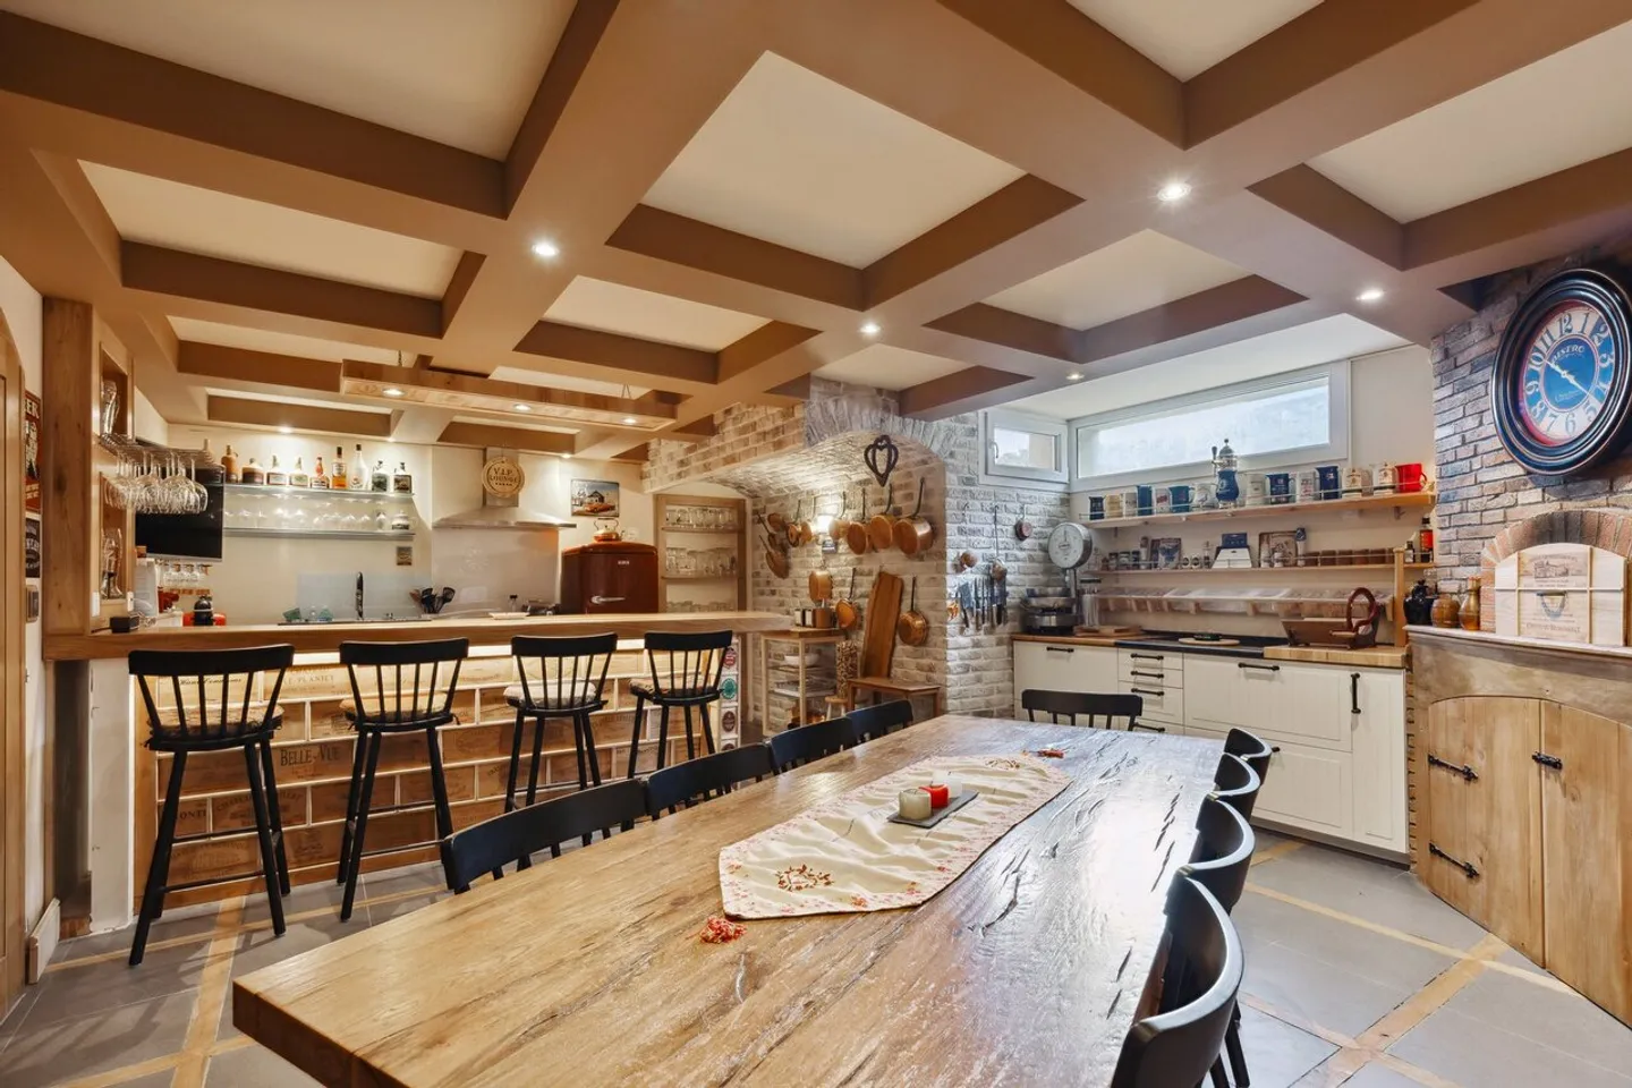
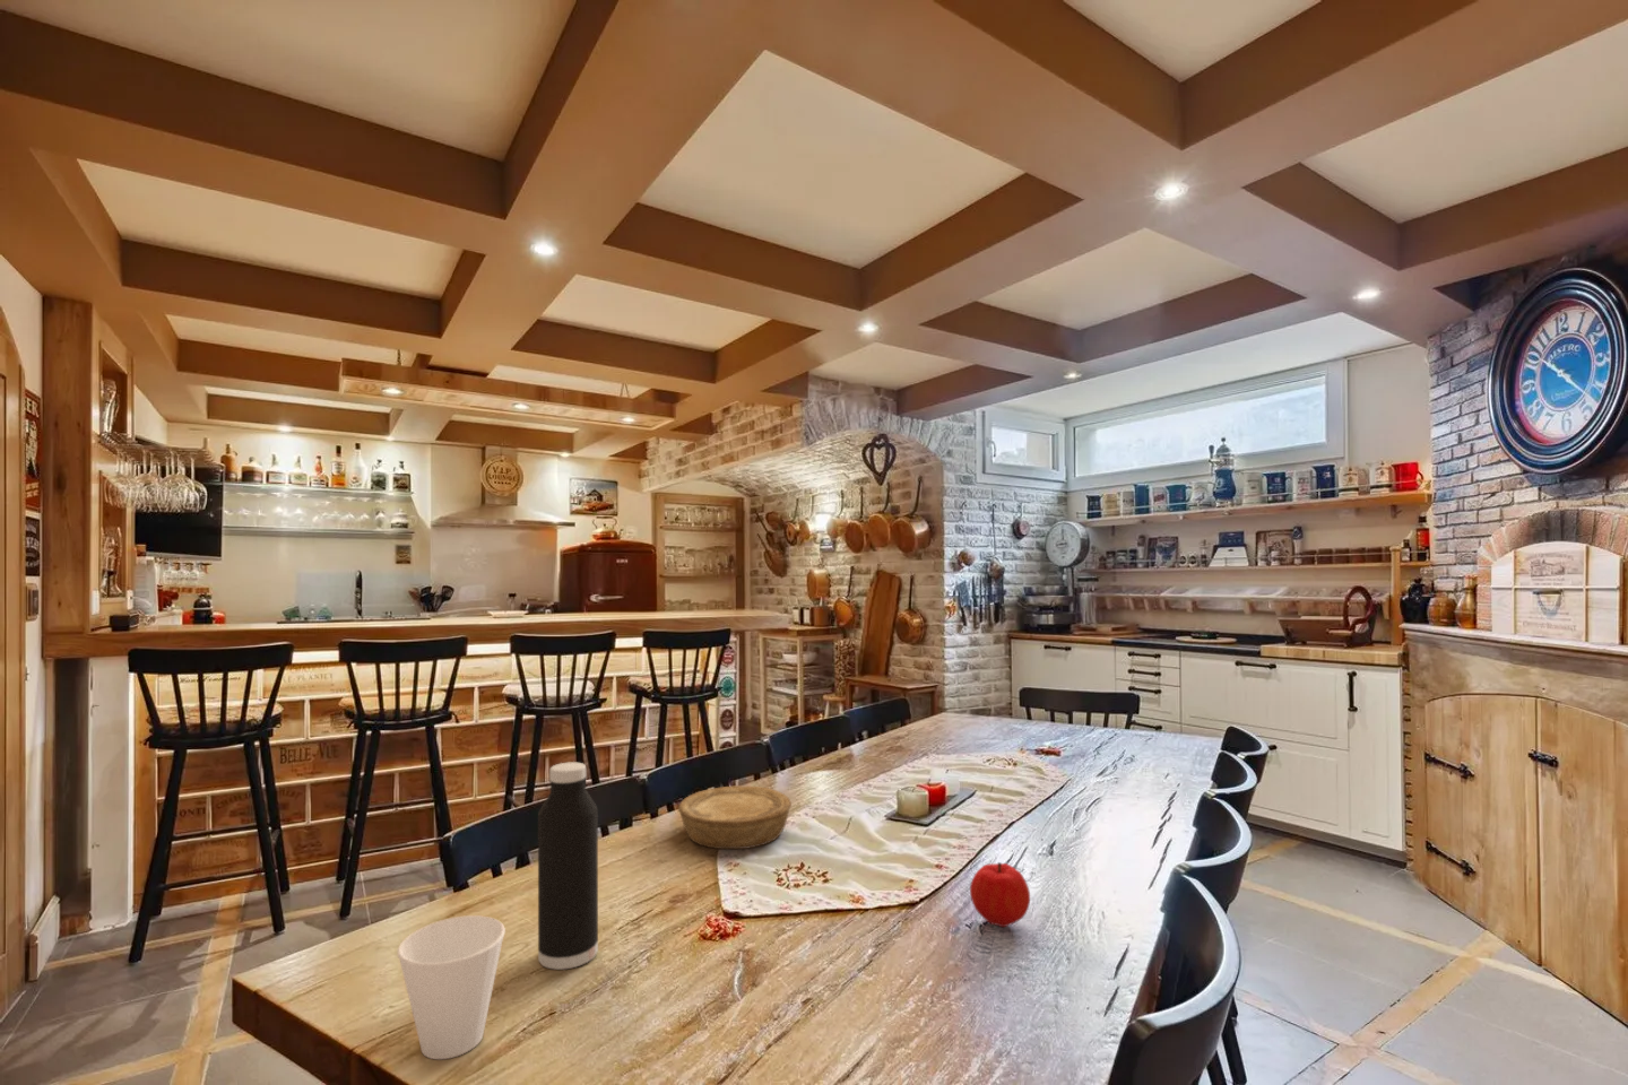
+ bowl (735, 817)
+ cup (452, 989)
+ fruit (999, 891)
+ water bottle (568, 860)
